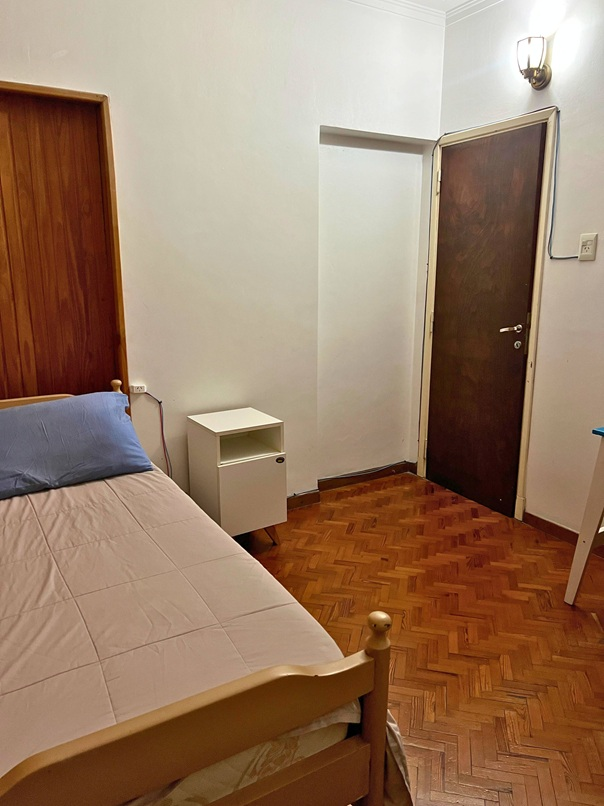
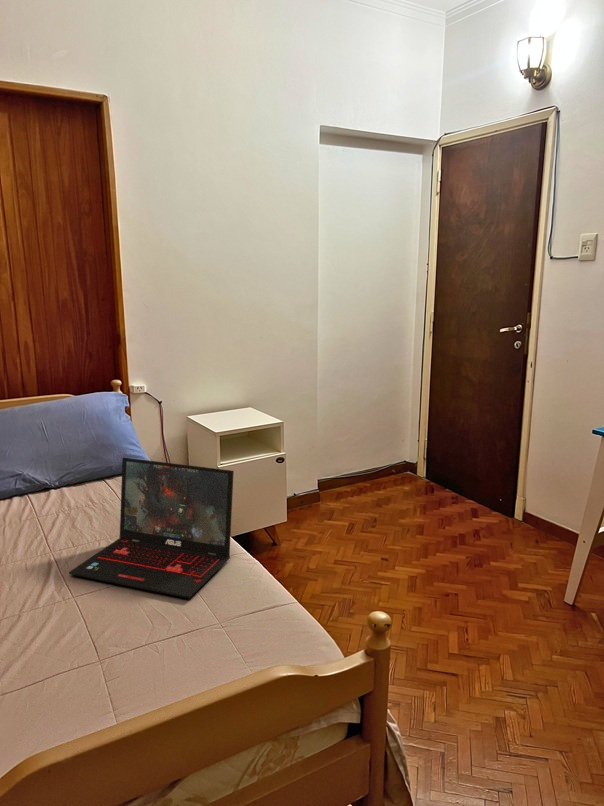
+ laptop (153, 522)
